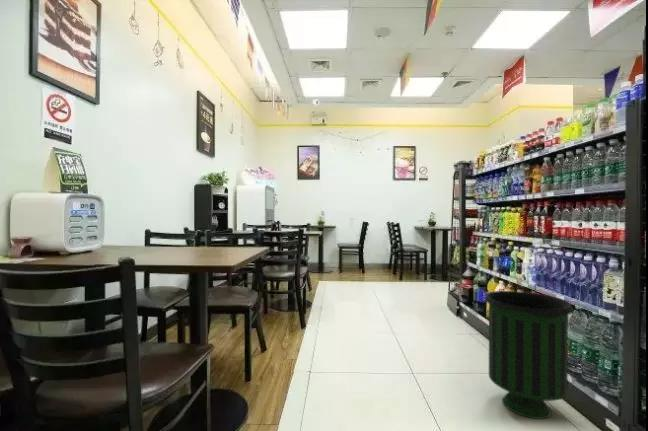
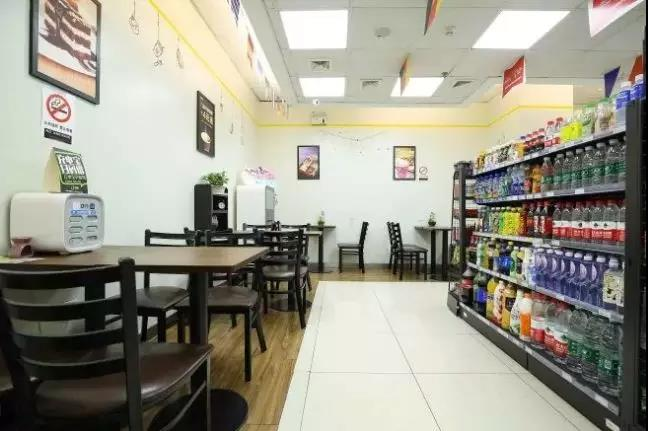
- trash can (525, 352)
